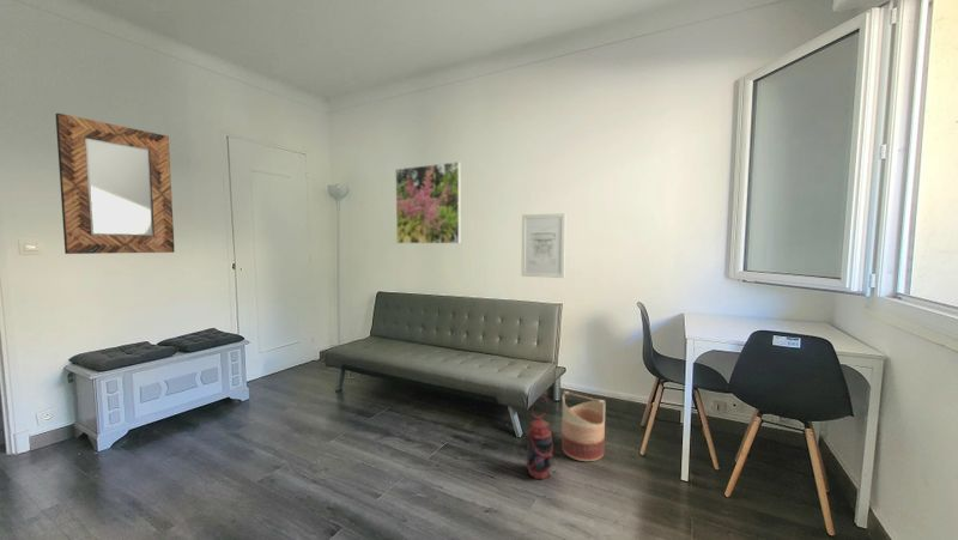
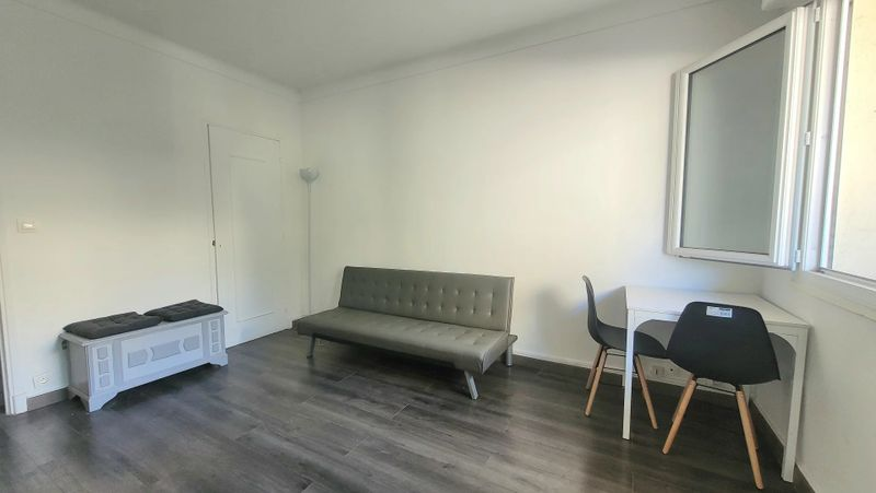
- wall art (542, 245)
- lantern (539, 435)
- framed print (426, 205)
- basket (582, 423)
- home mirror (121, 189)
